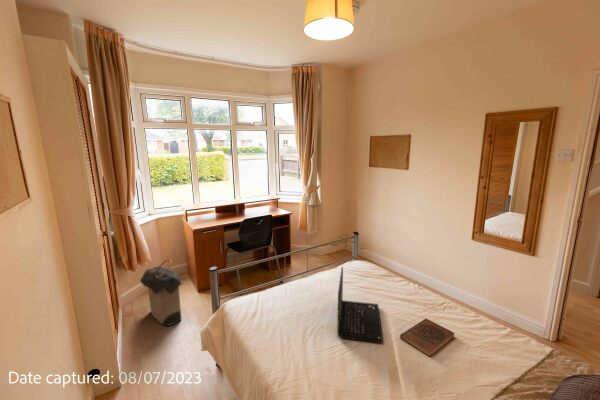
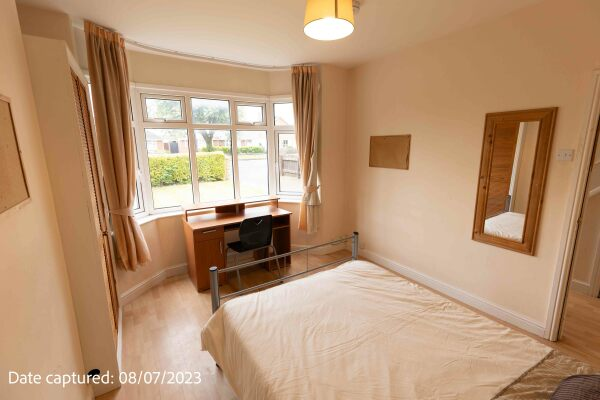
- laptop (360, 302)
- book (427, 335)
- laundry hamper (161, 288)
